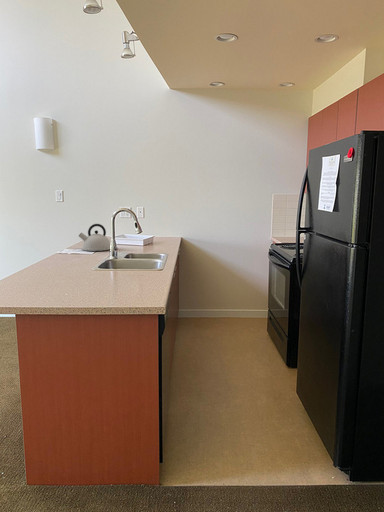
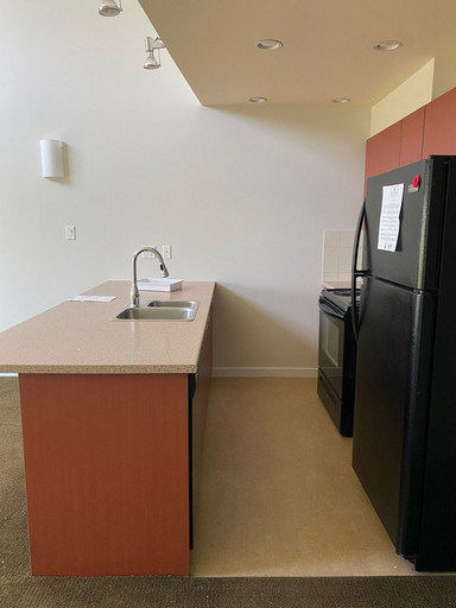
- kettle (95, 236)
